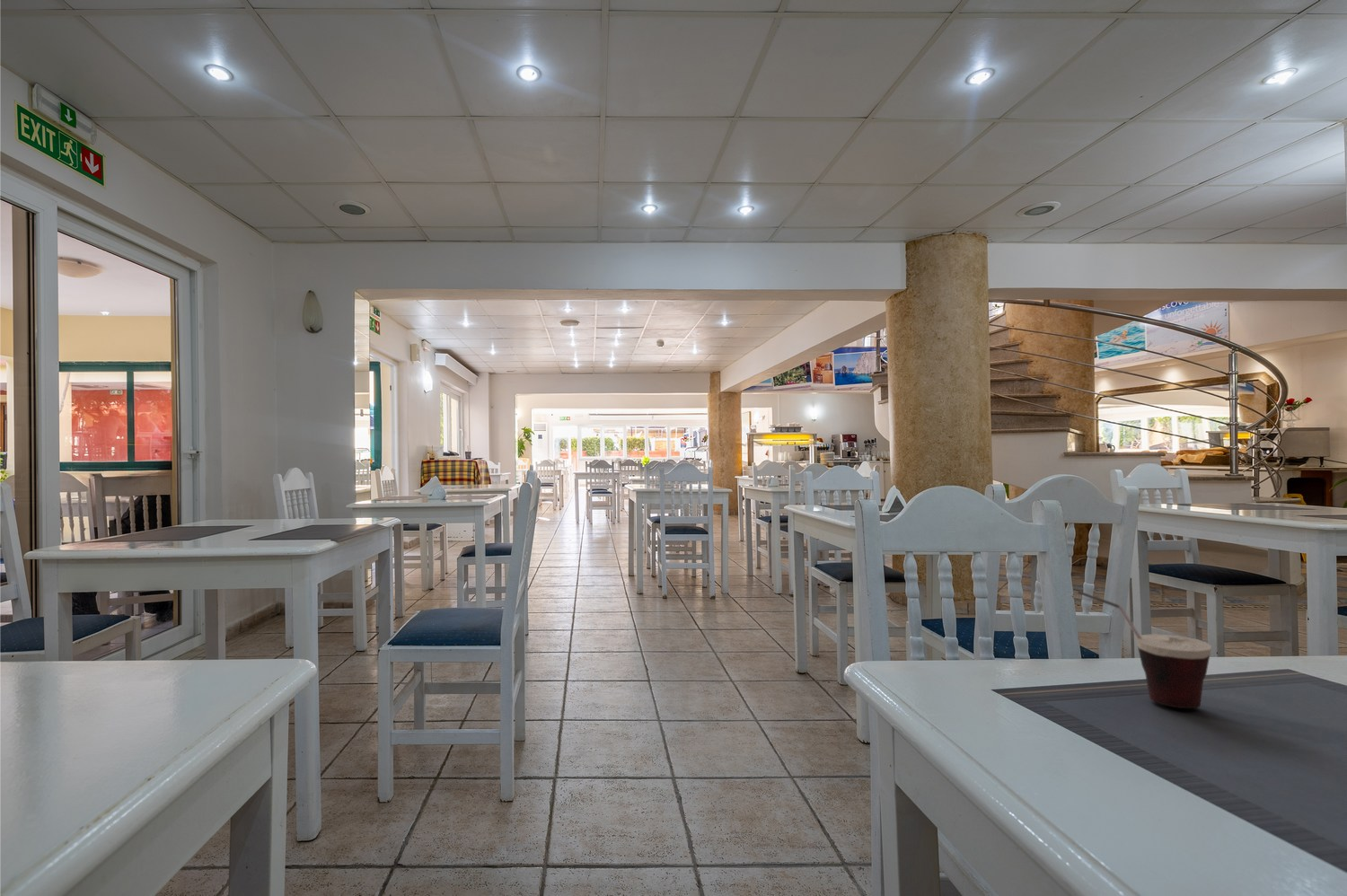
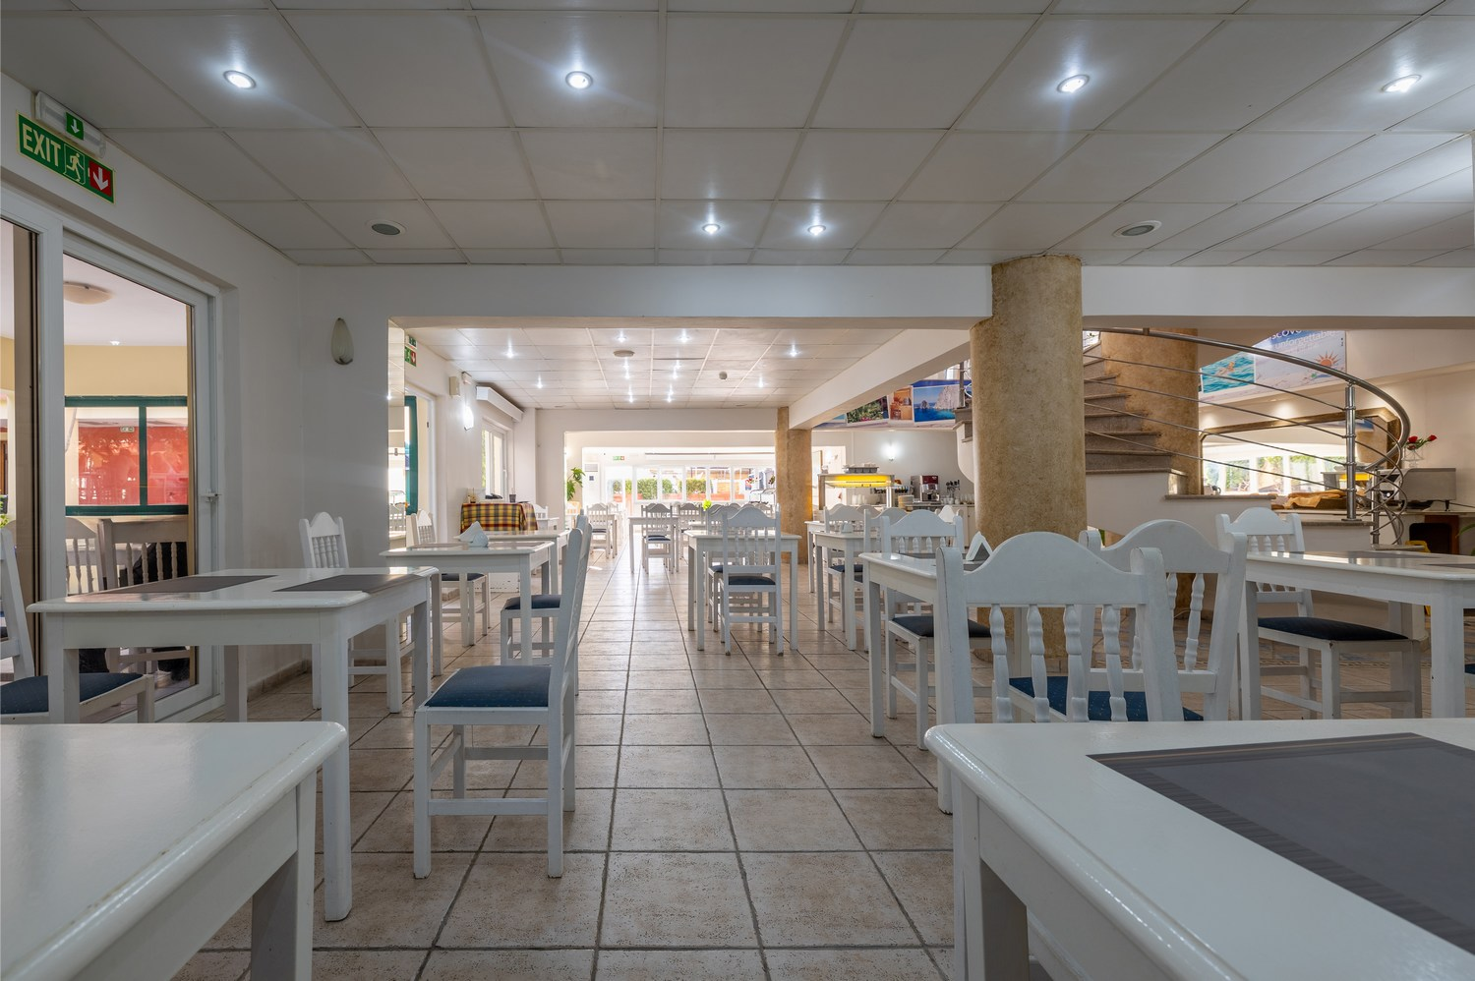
- cup (1141, 646)
